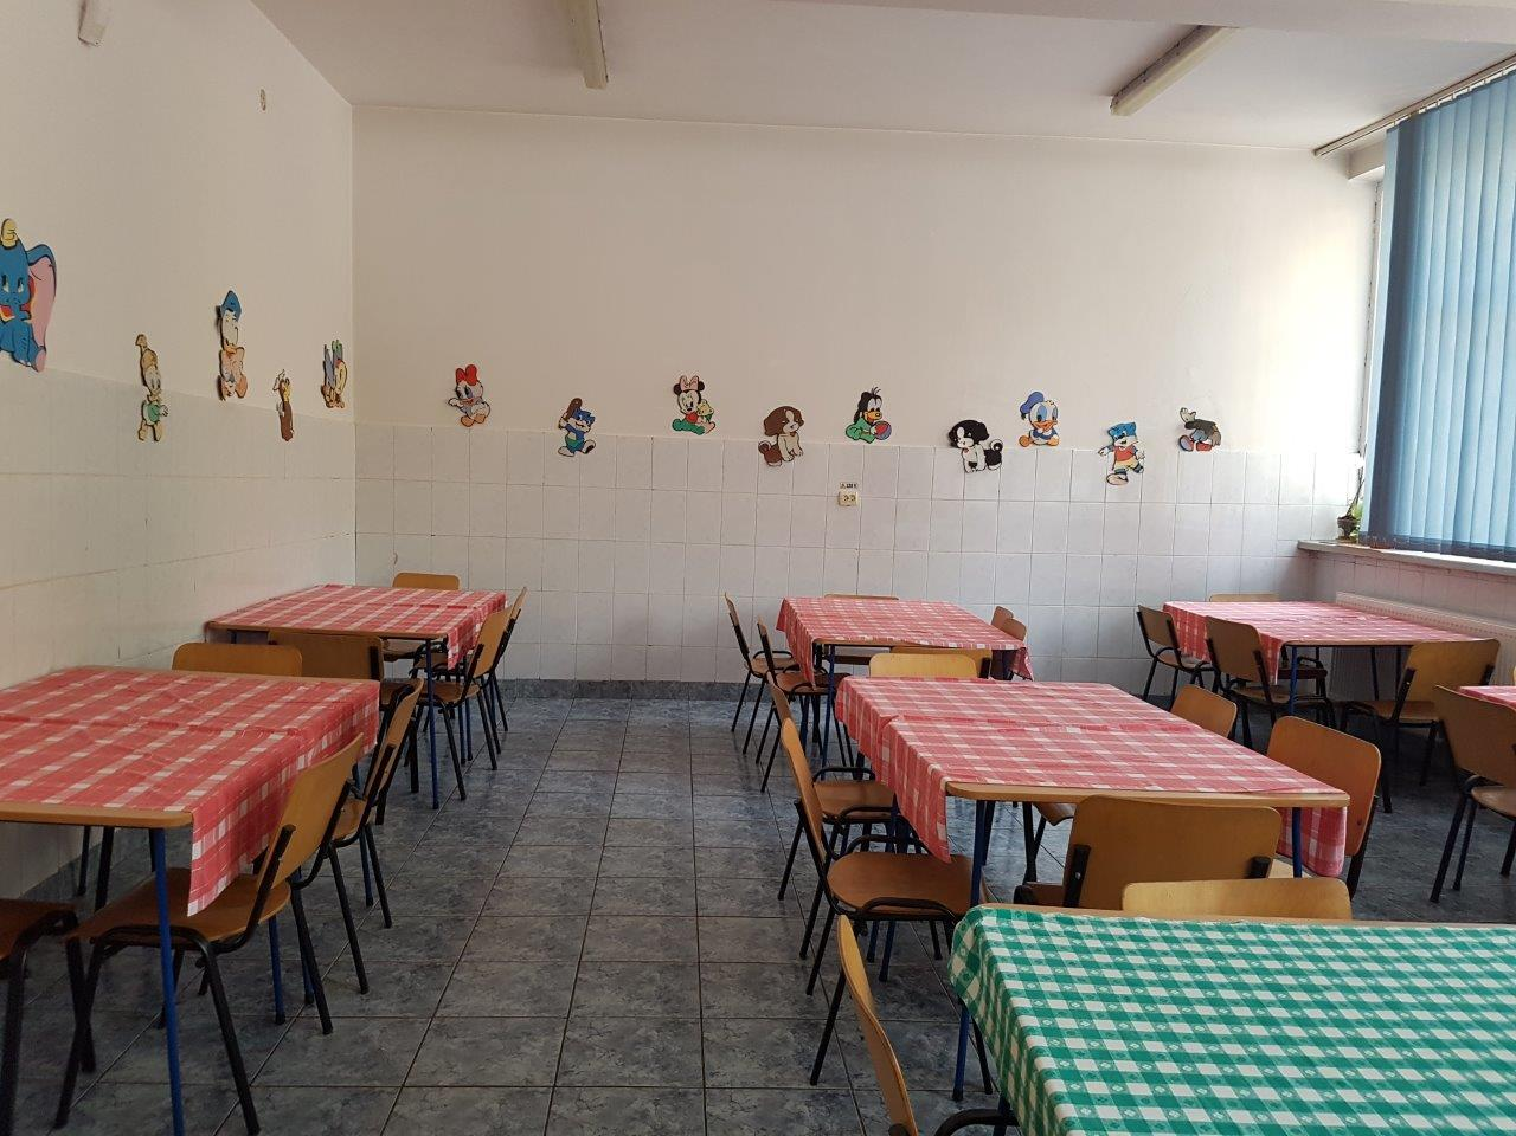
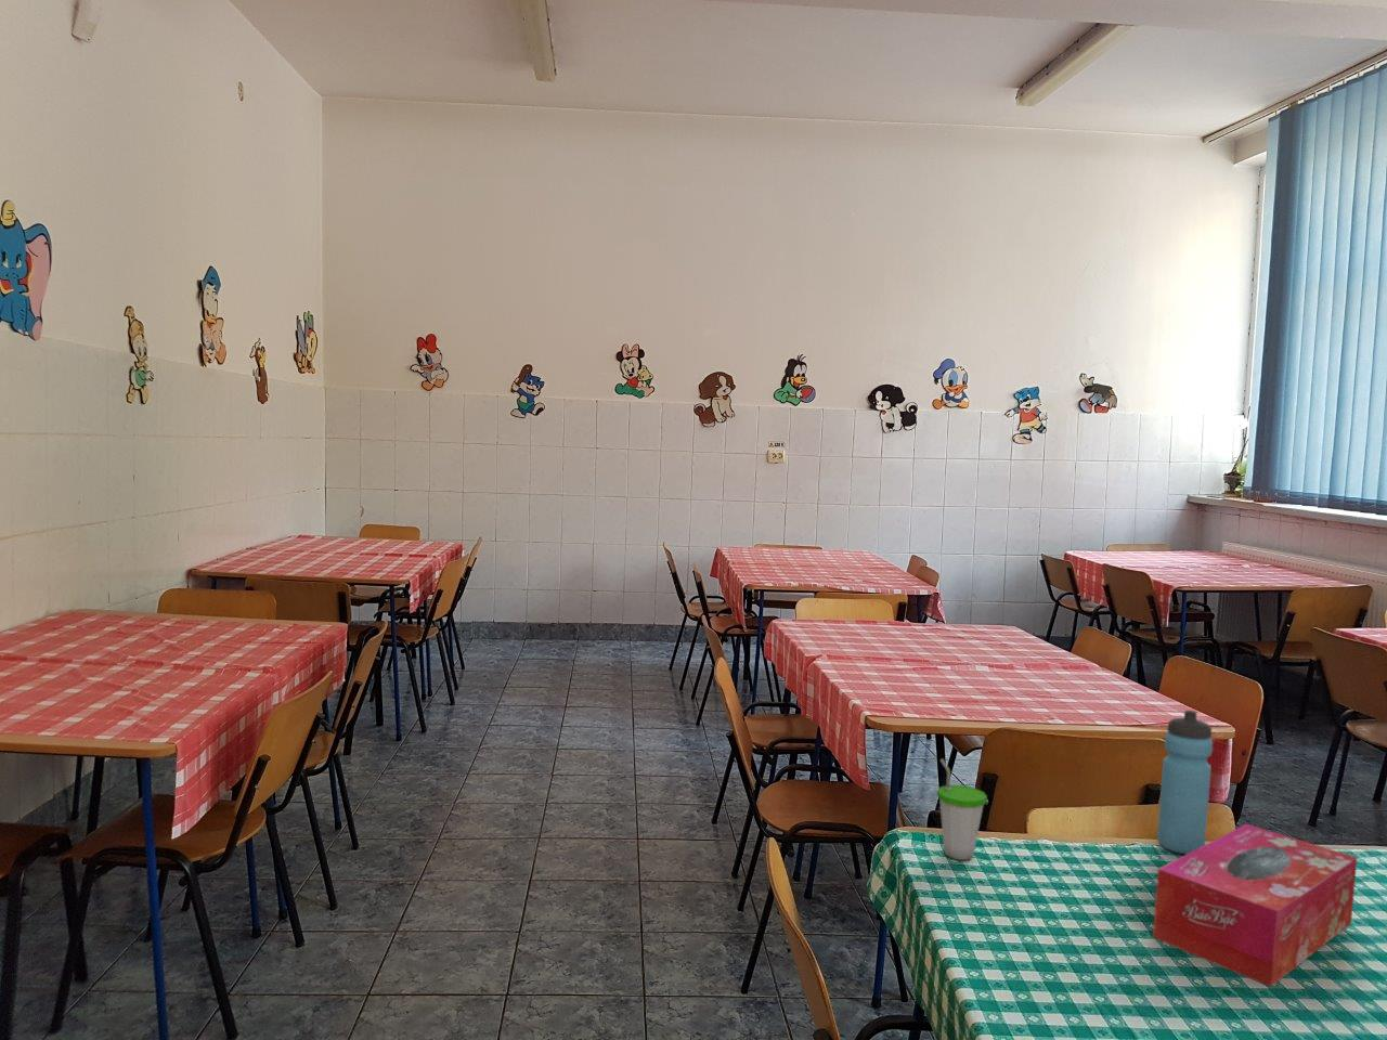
+ tissue box (1257, 897)
+ cup (960, 809)
+ water bottle (1185, 779)
